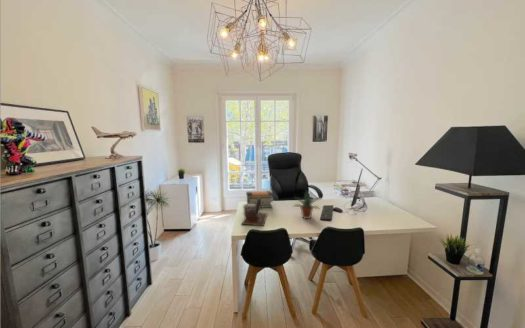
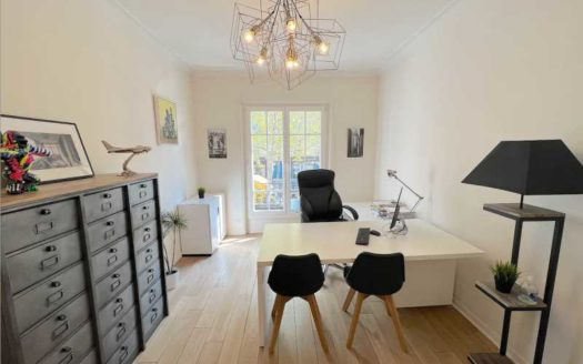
- potted plant (306, 204)
- book stack (261, 199)
- desk organizer (255, 208)
